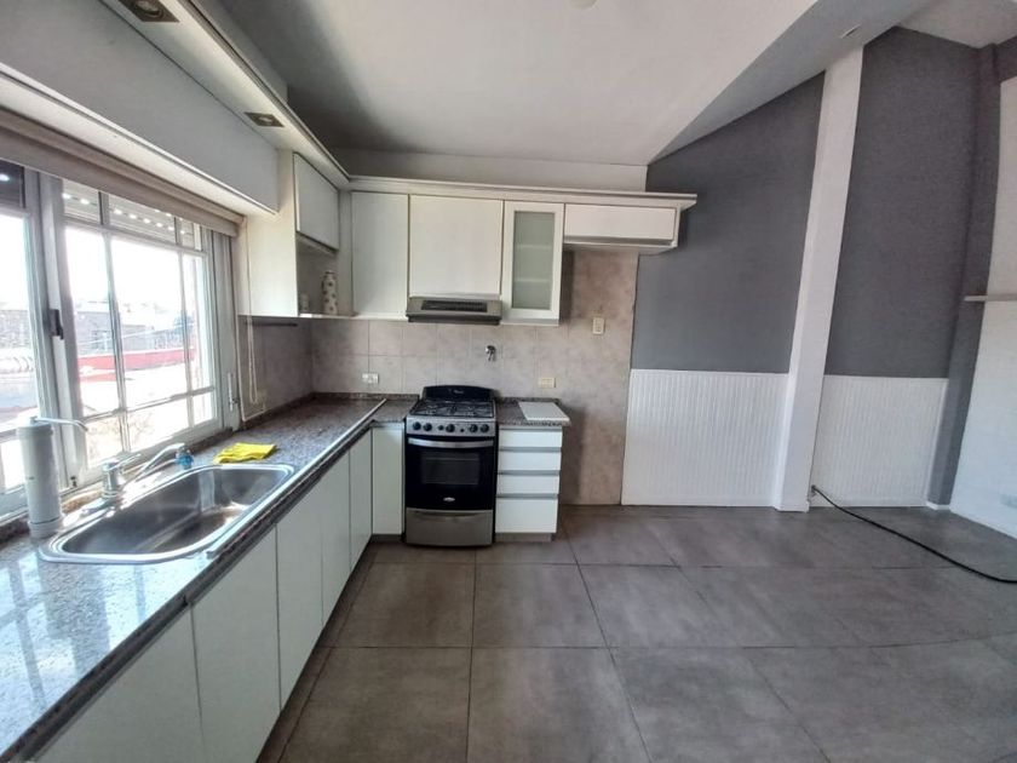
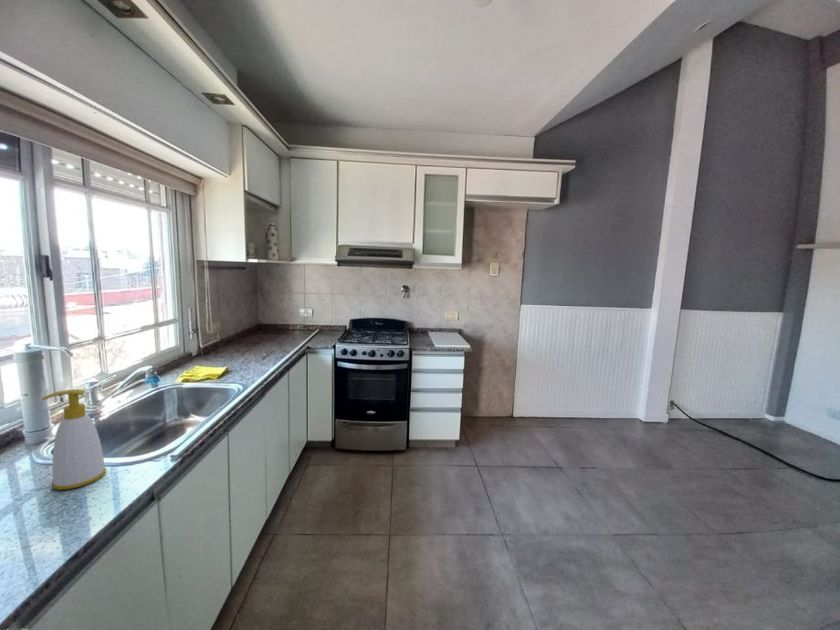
+ soap bottle (75, 435)
